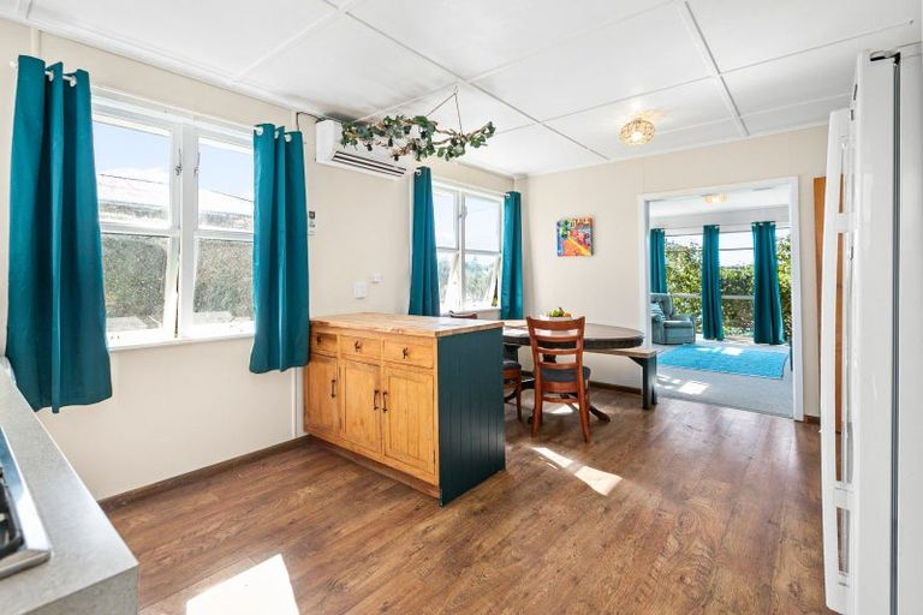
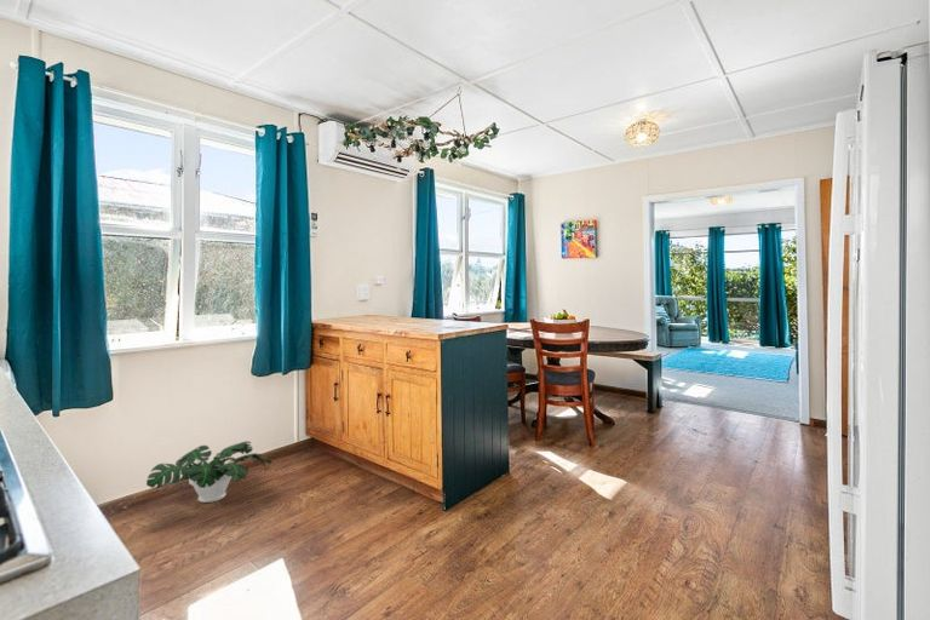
+ potted plant (207, 478)
